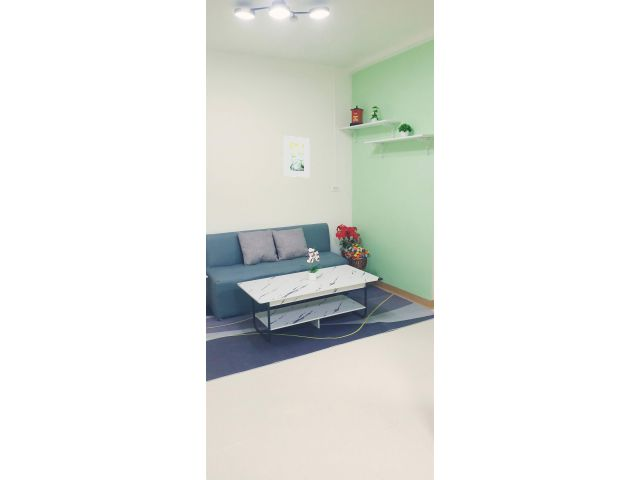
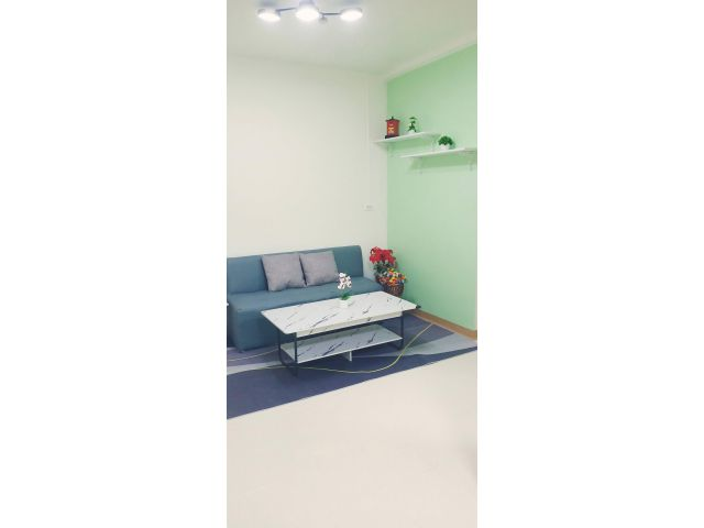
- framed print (296, 156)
